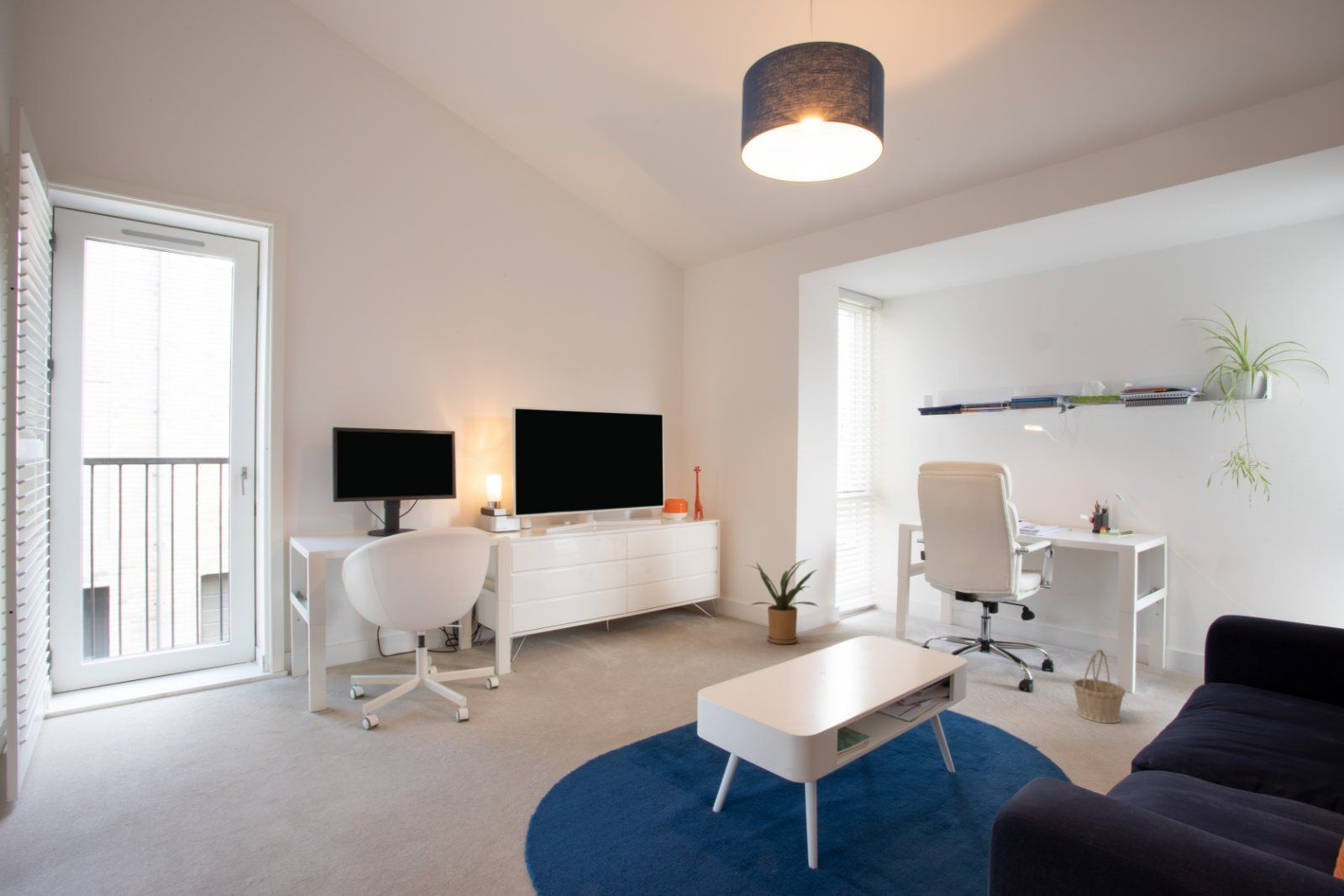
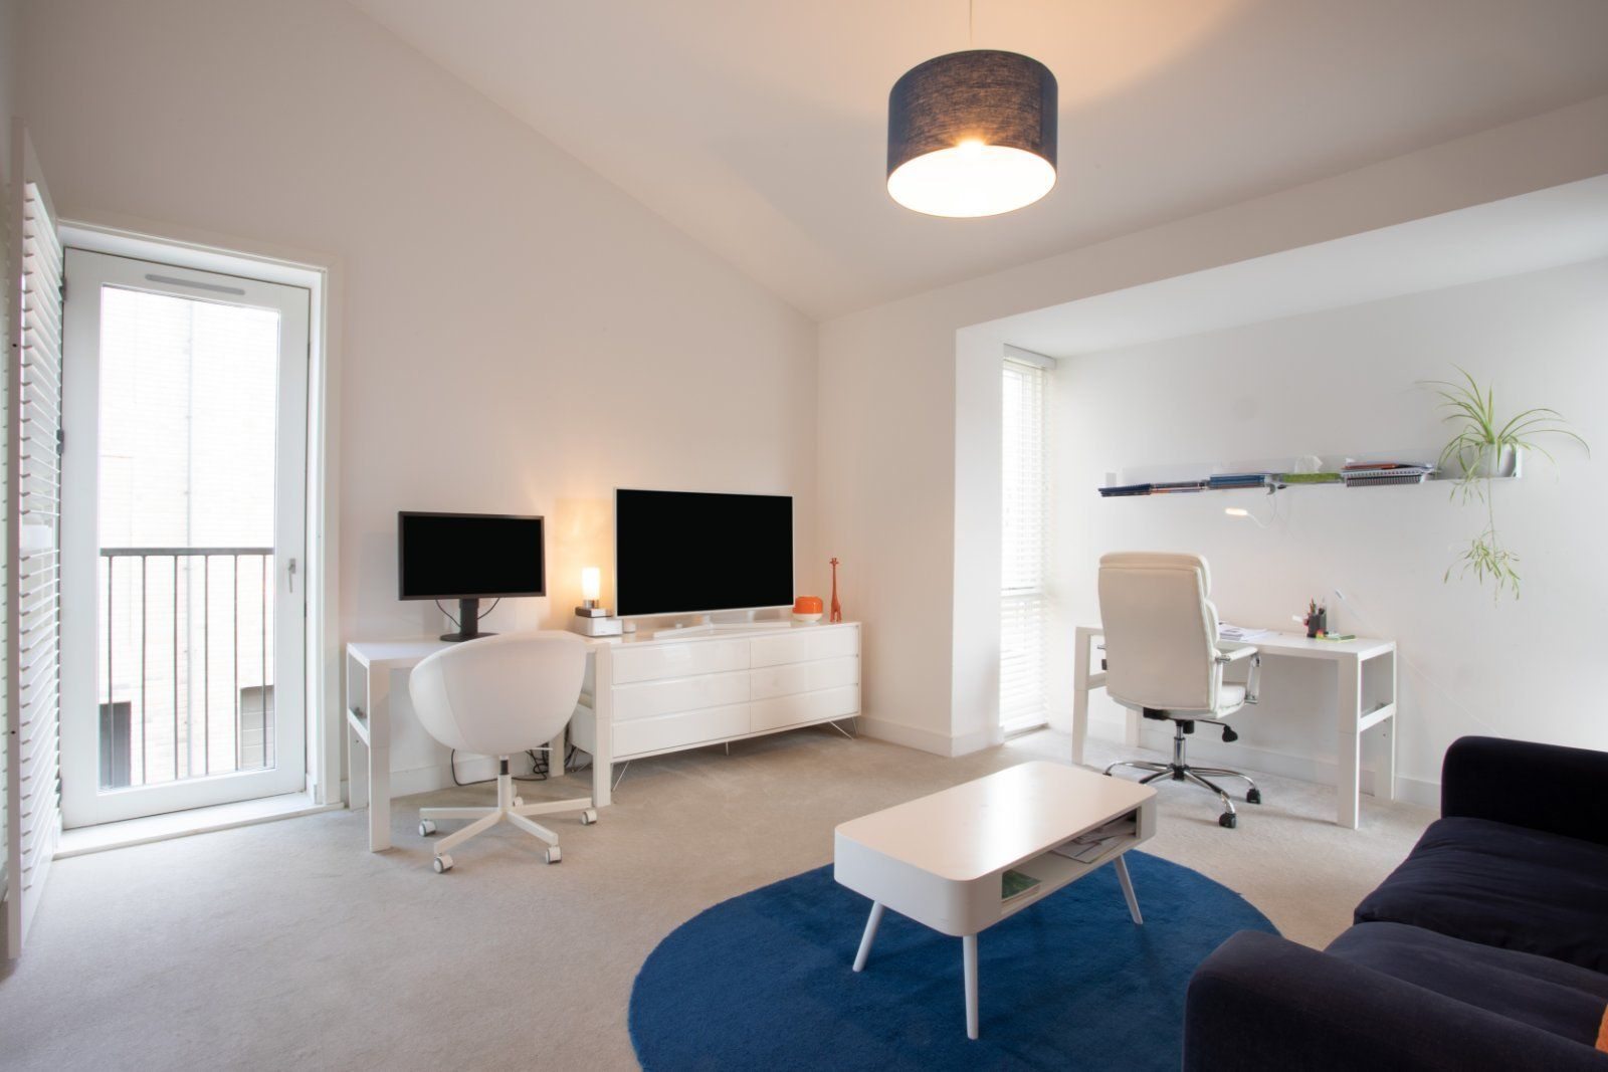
- basket (1098, 682)
- house plant (784, 598)
